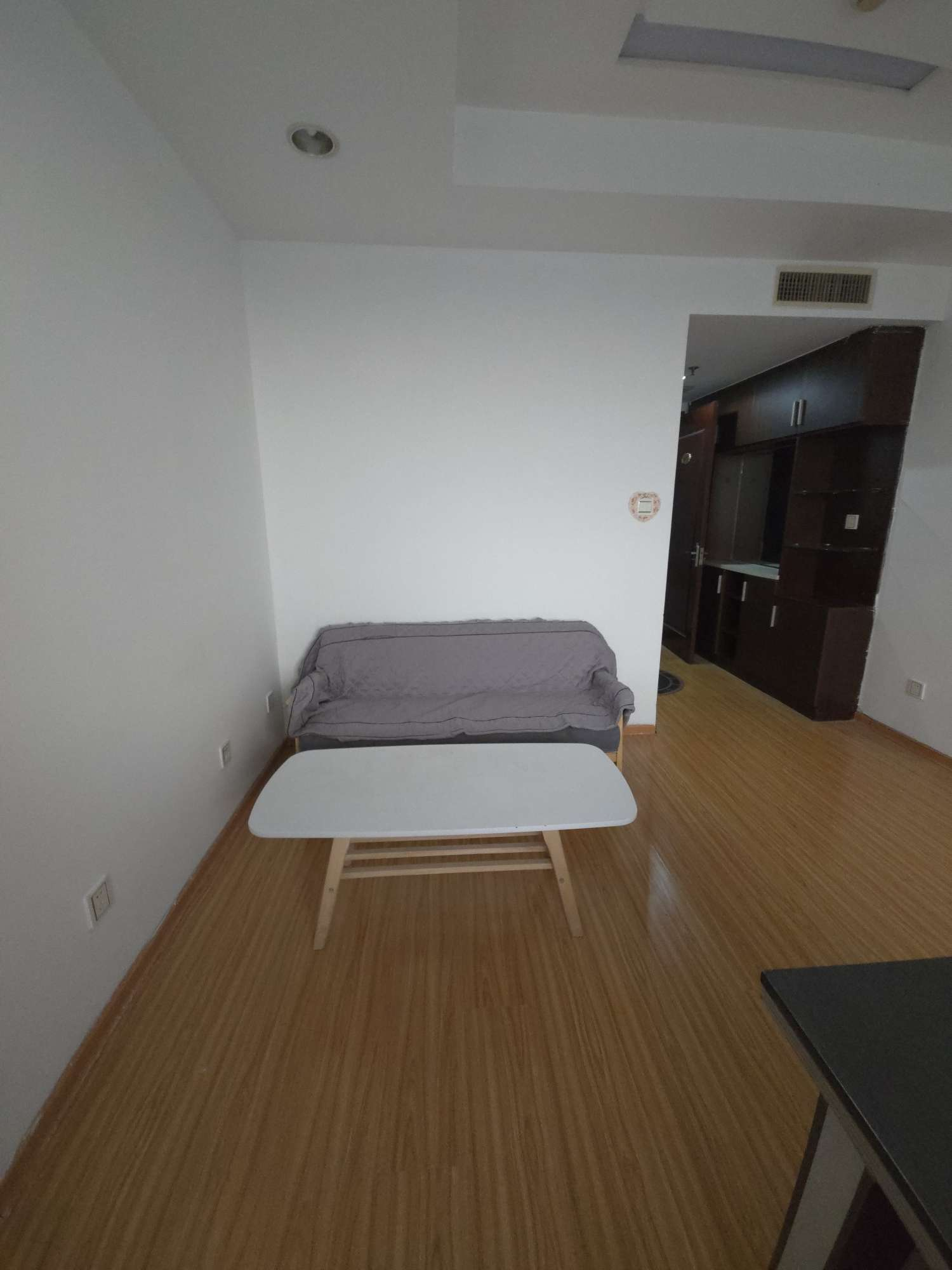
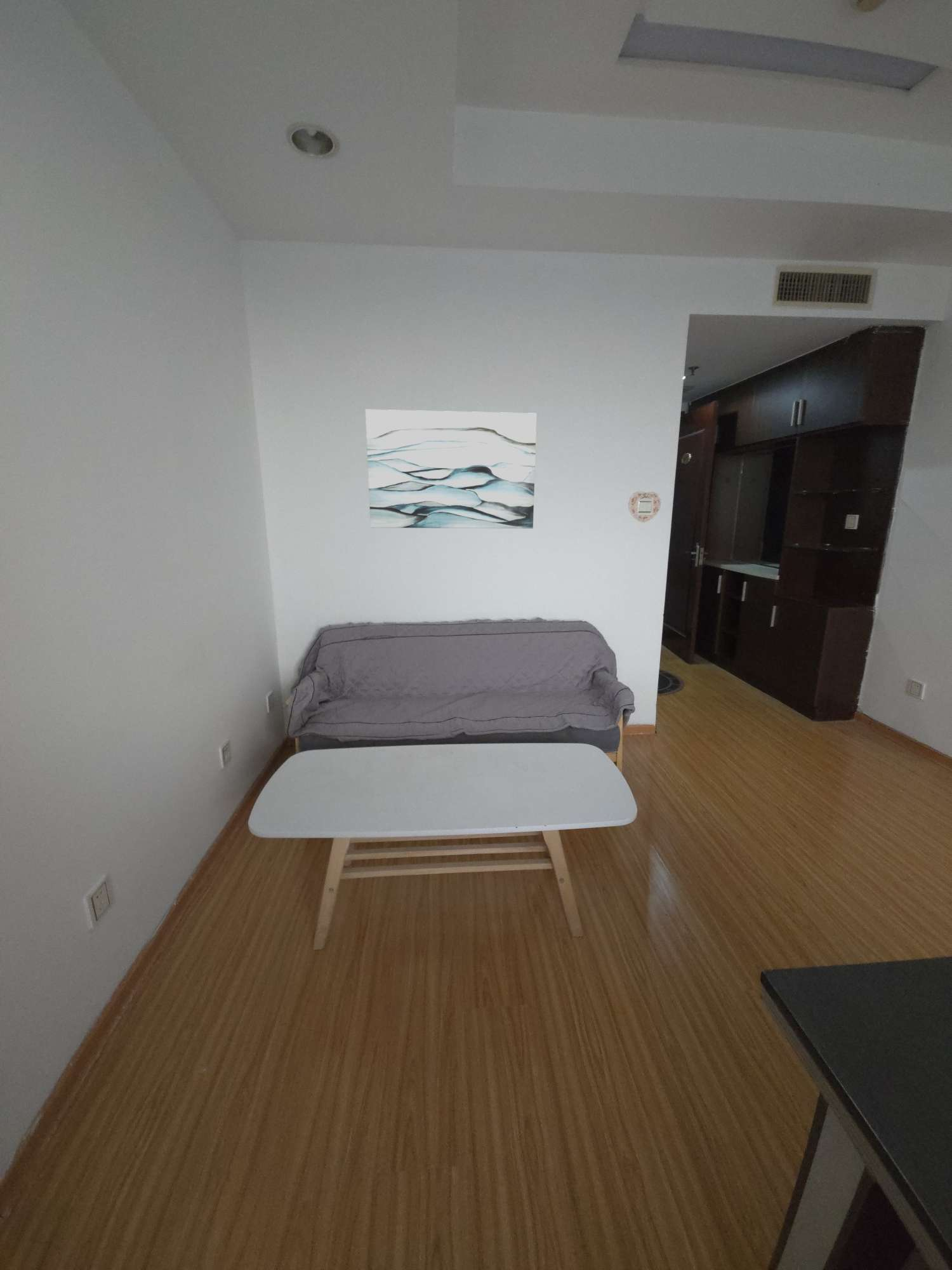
+ wall art (452, 471)
